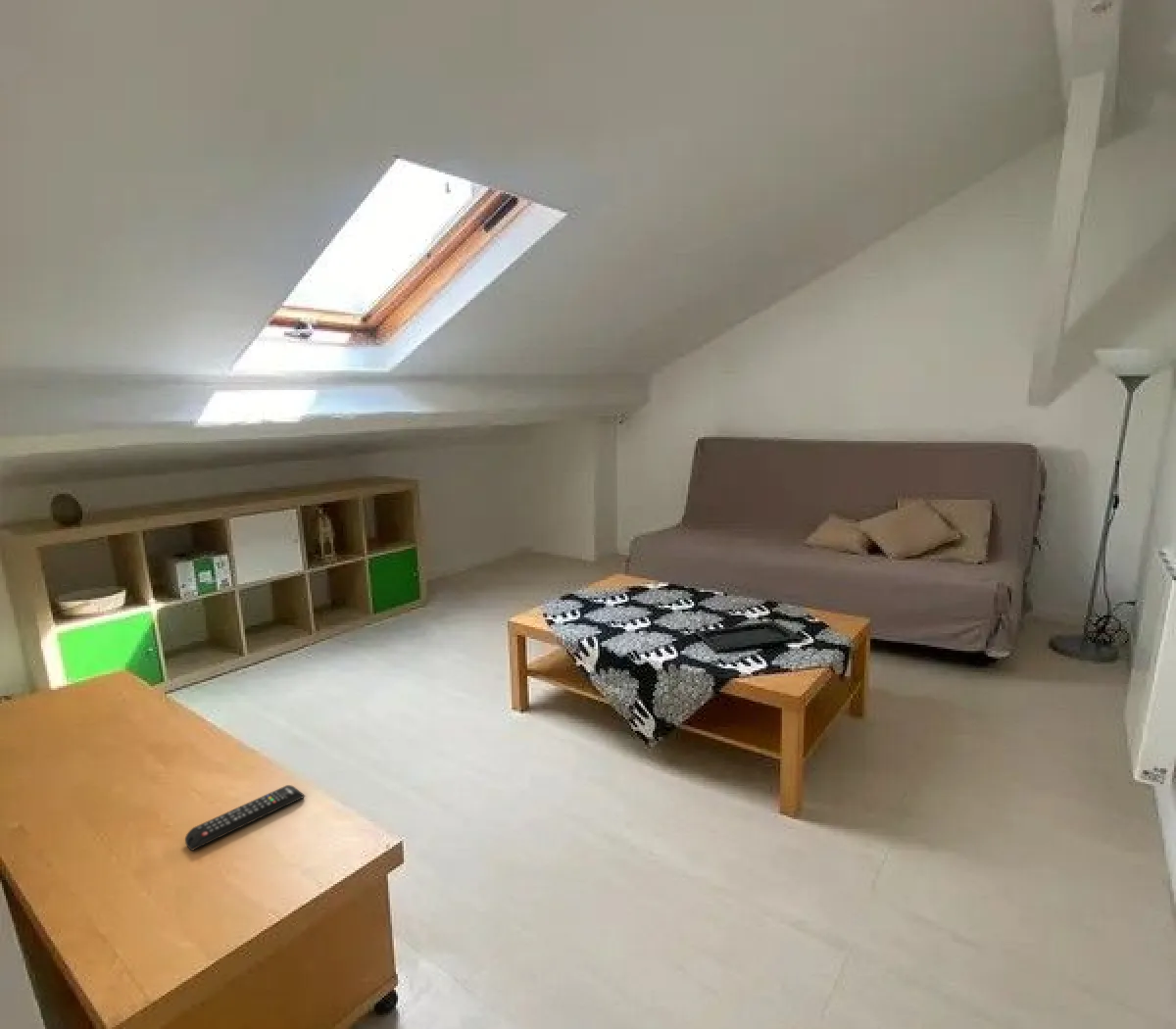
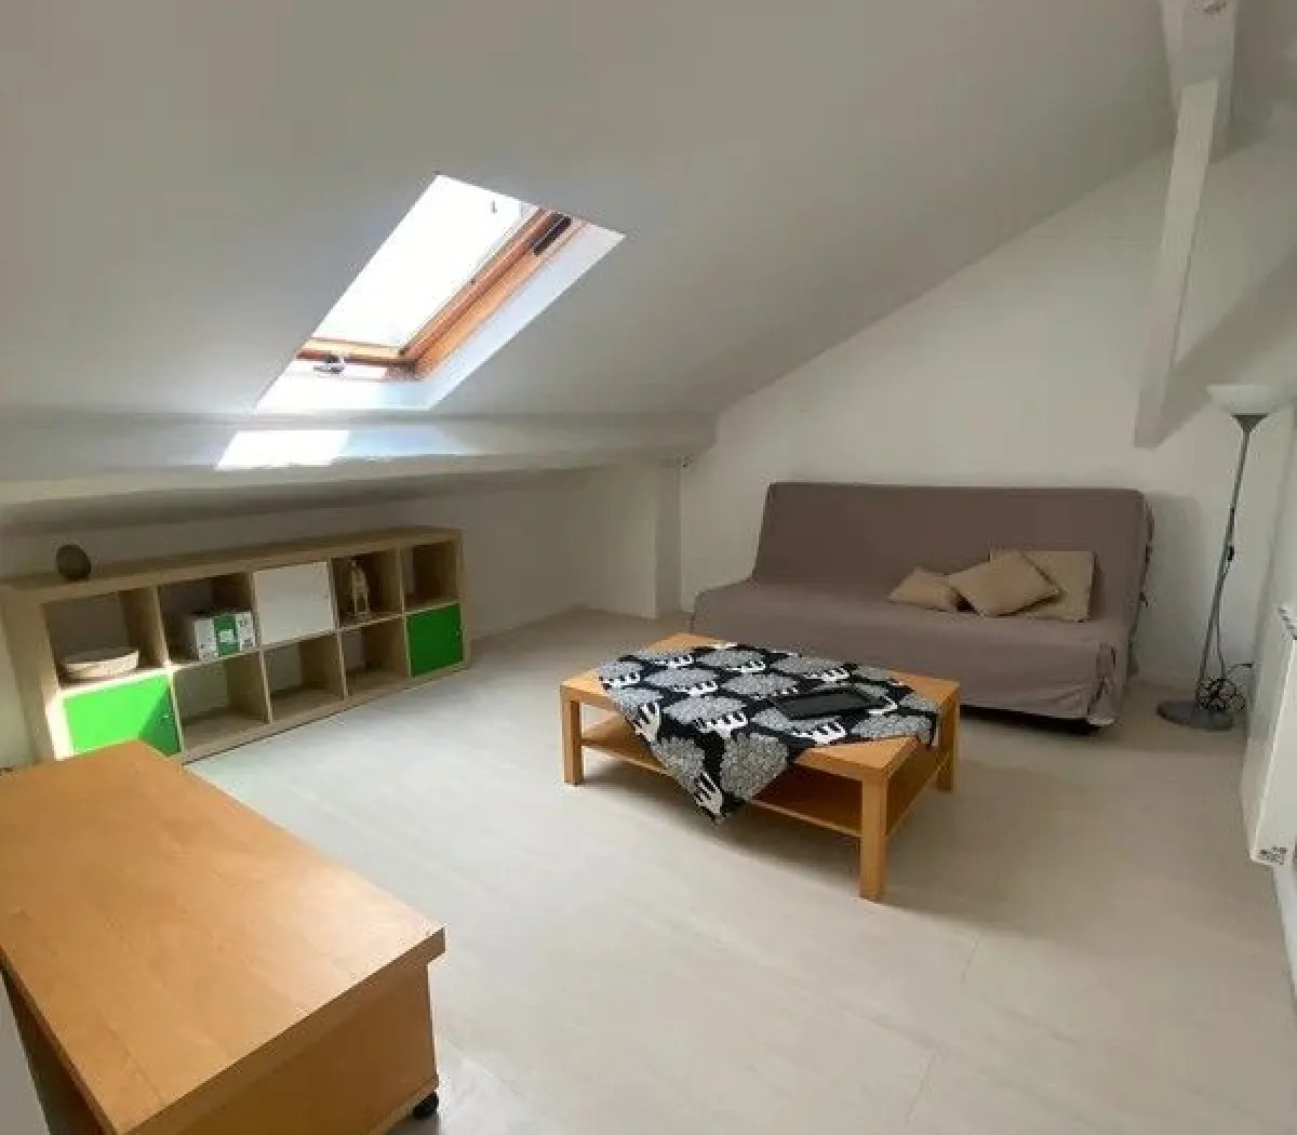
- remote control (247, 814)
